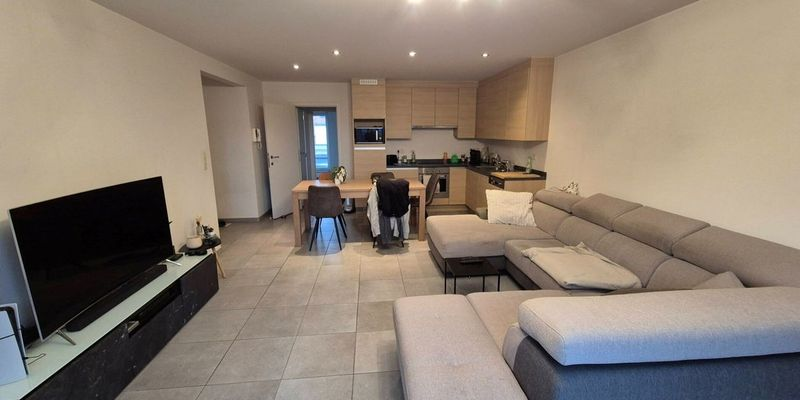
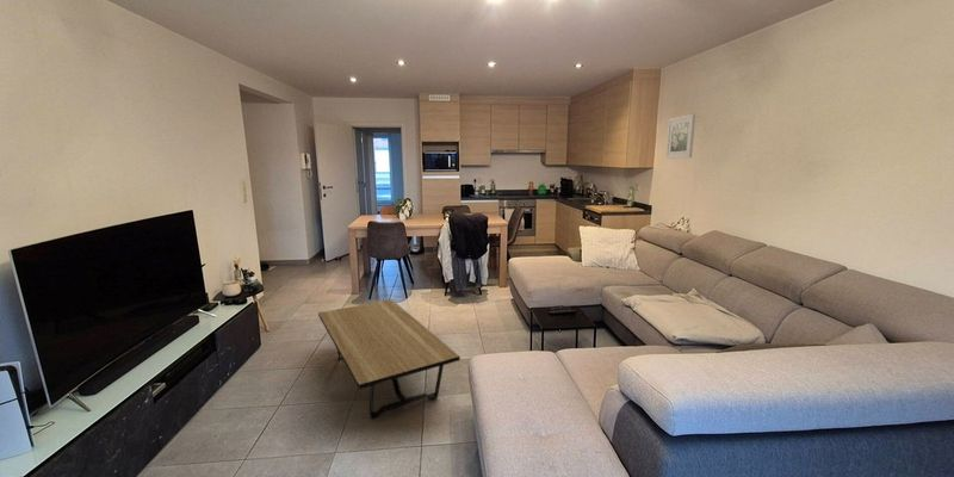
+ coffee table (380, 354)
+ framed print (680, 137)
